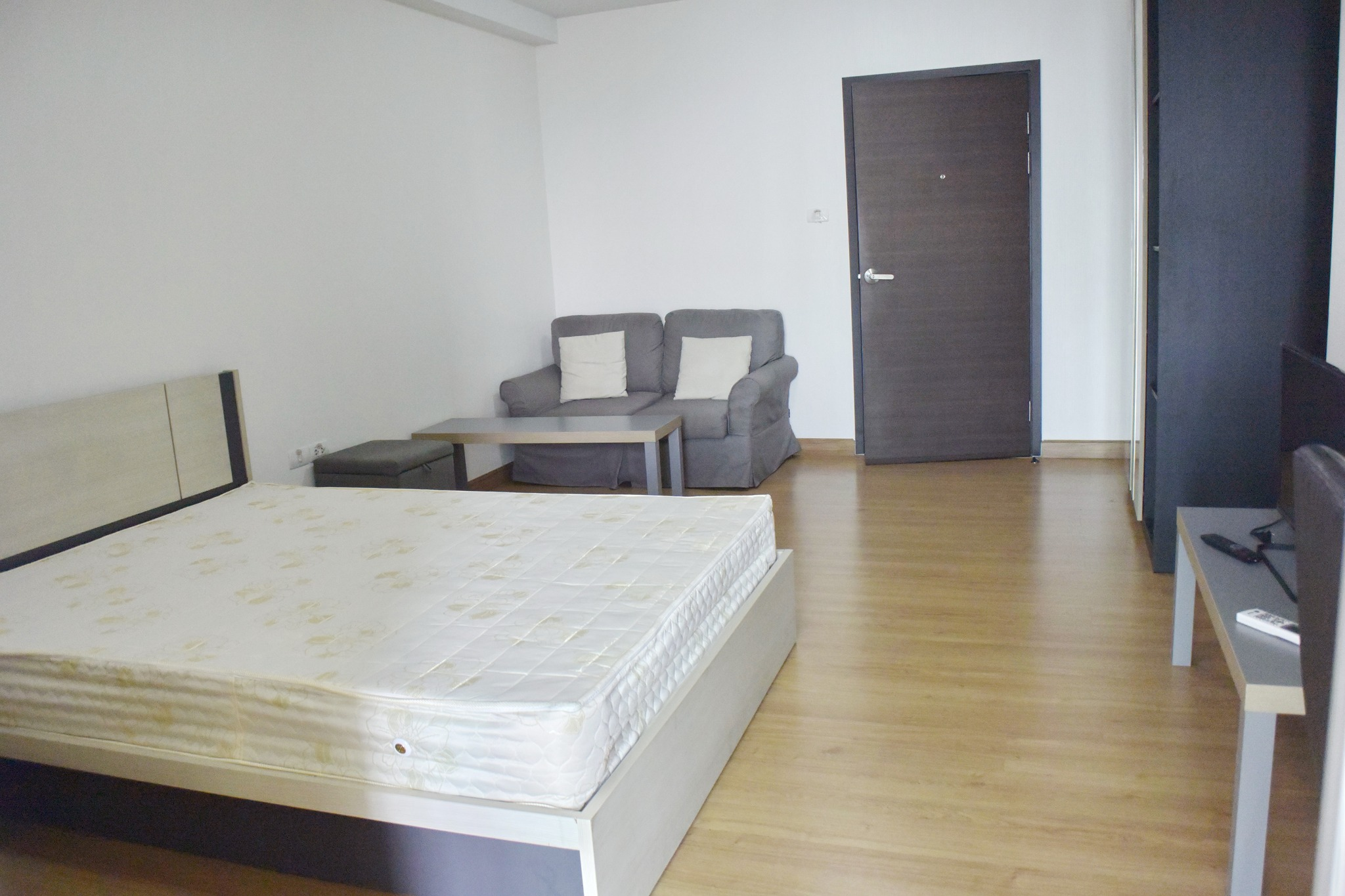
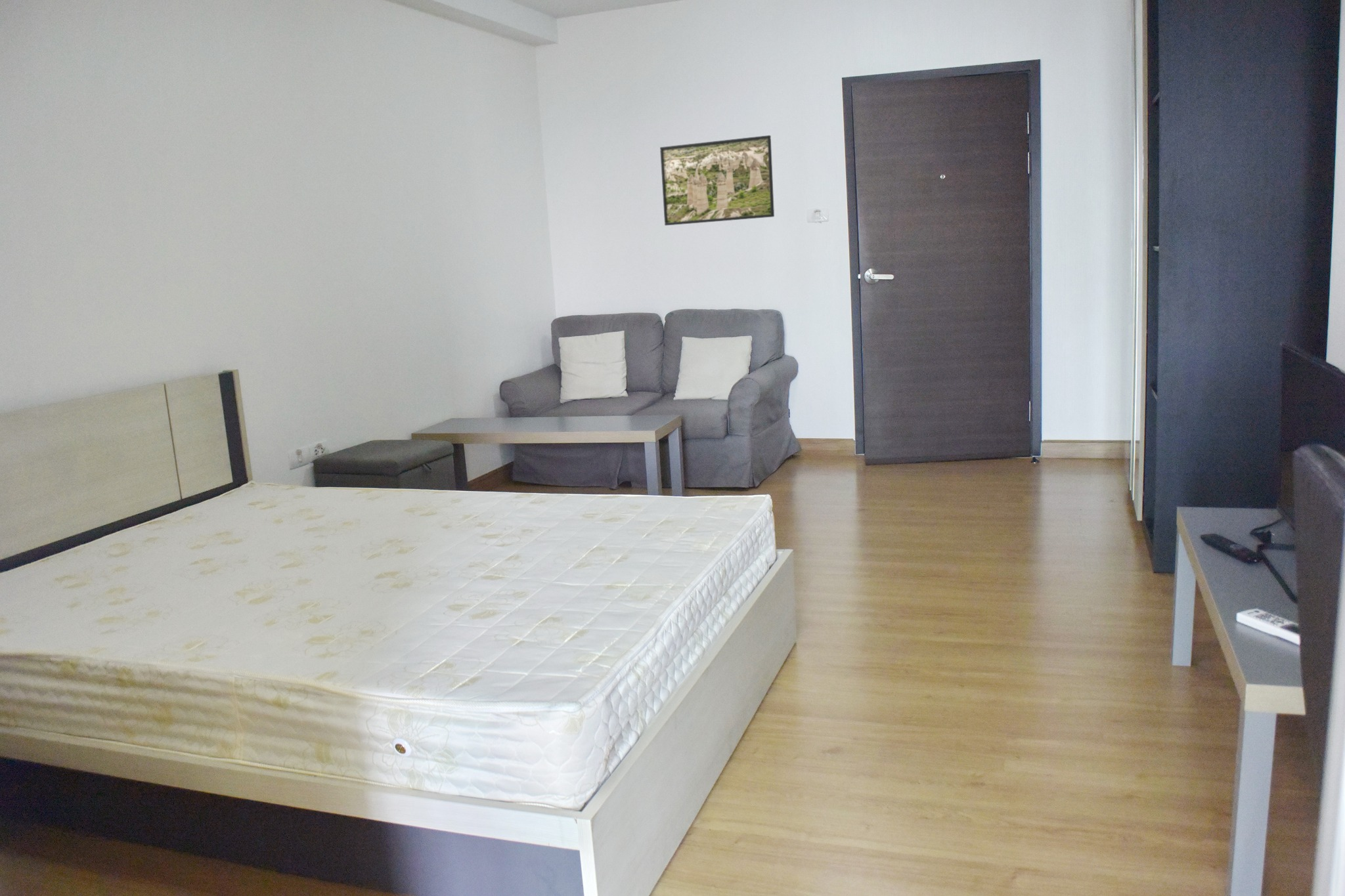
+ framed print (716, 181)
